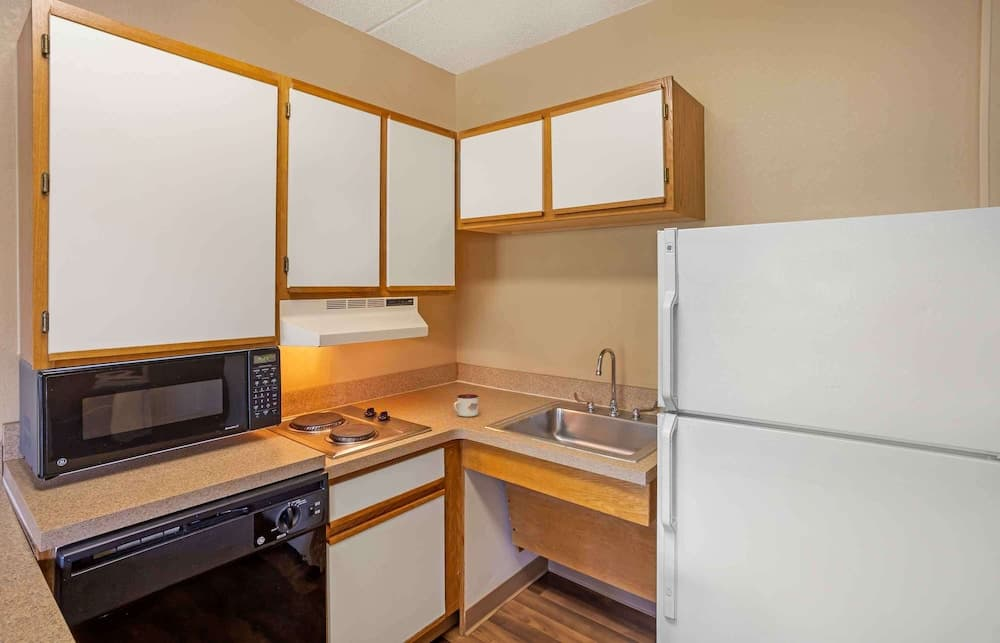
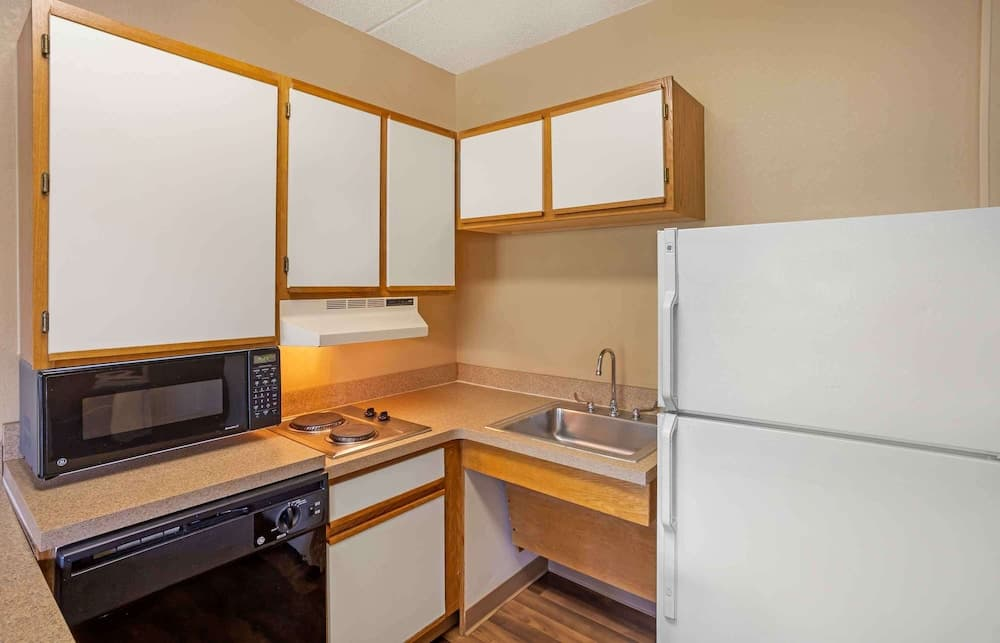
- mug (465, 405)
